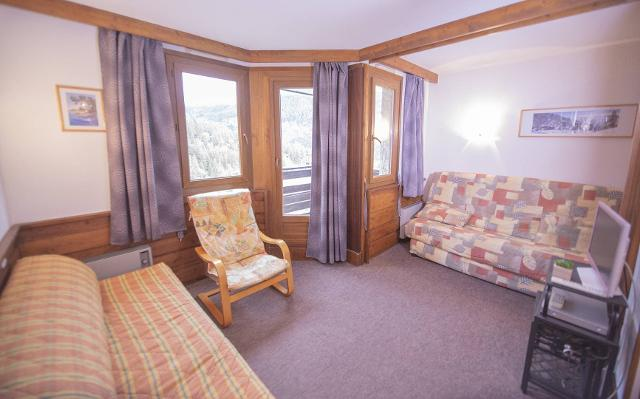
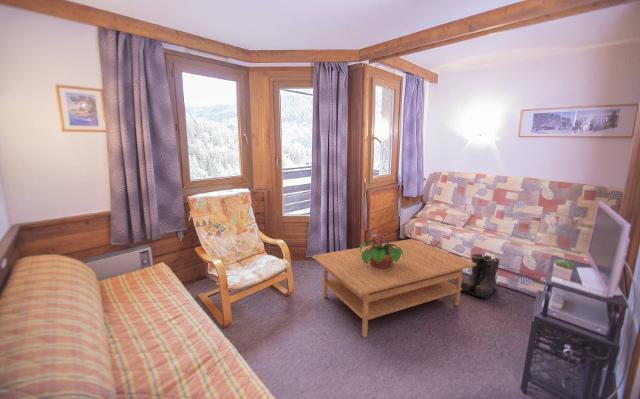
+ potted flower (381, 249)
+ boots (480, 274)
+ coffee table (390, 280)
